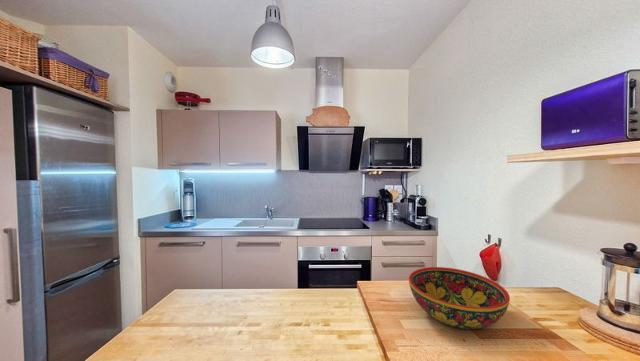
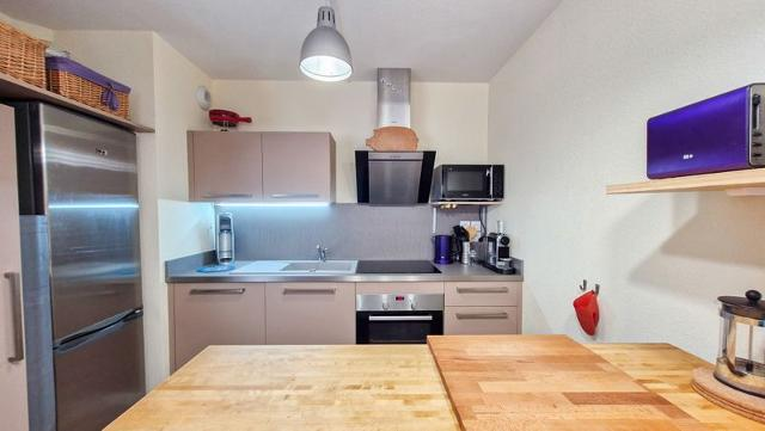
- bowl (454, 299)
